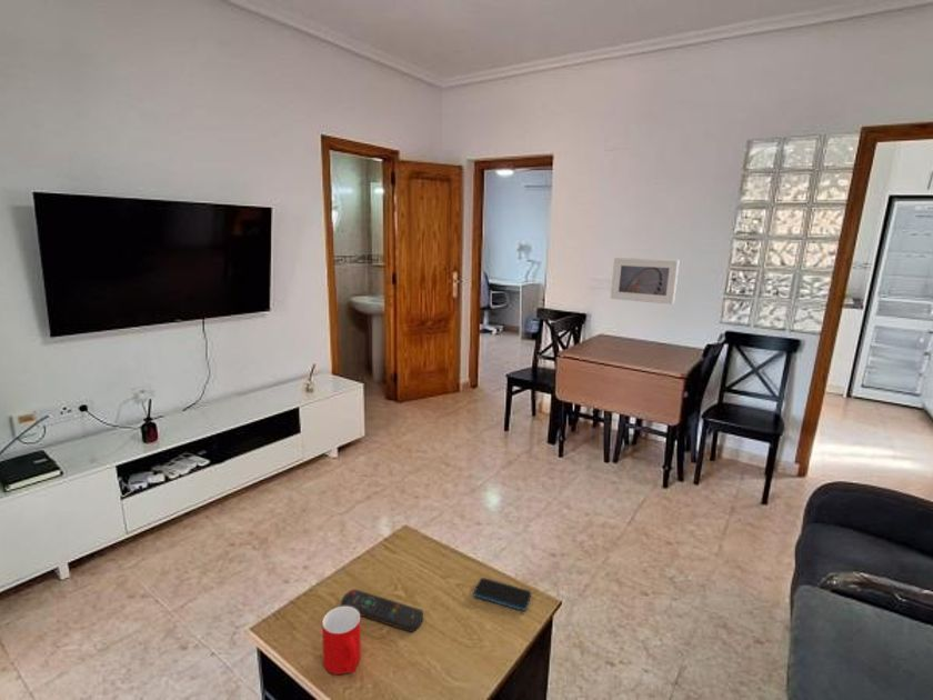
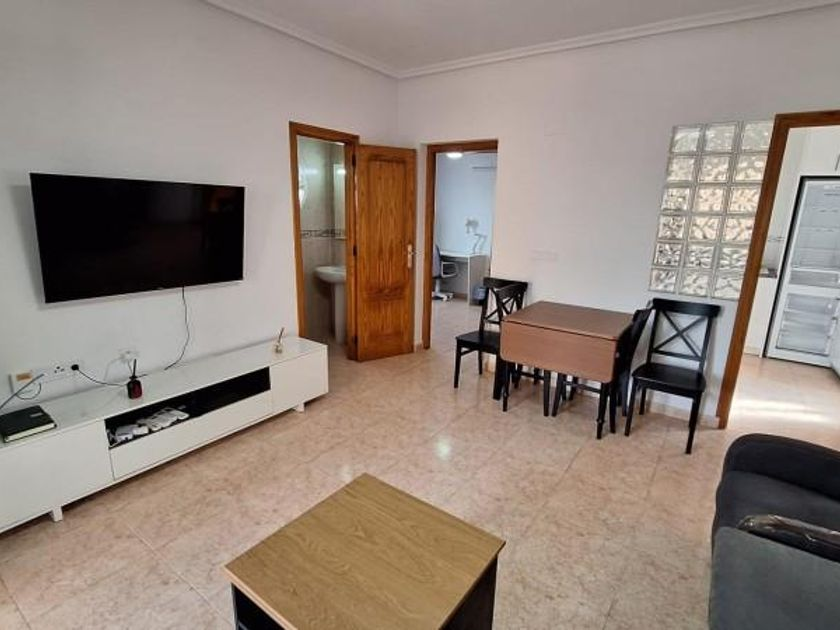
- smartphone (502, 593)
- cup (344, 644)
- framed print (643, 280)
- remote control (381, 609)
